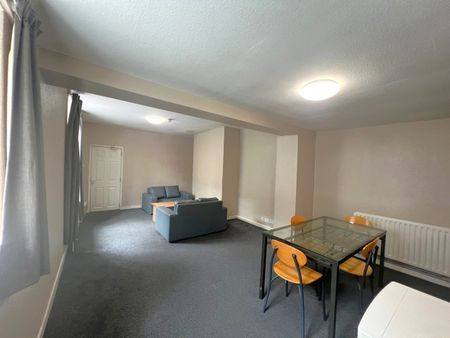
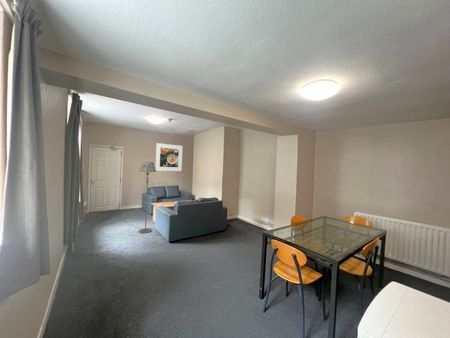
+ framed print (169, 157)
+ floor lamp (146, 196)
